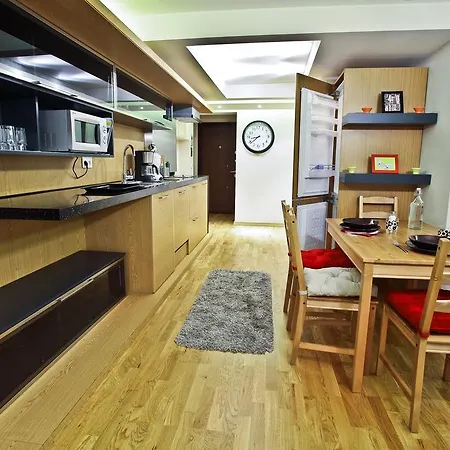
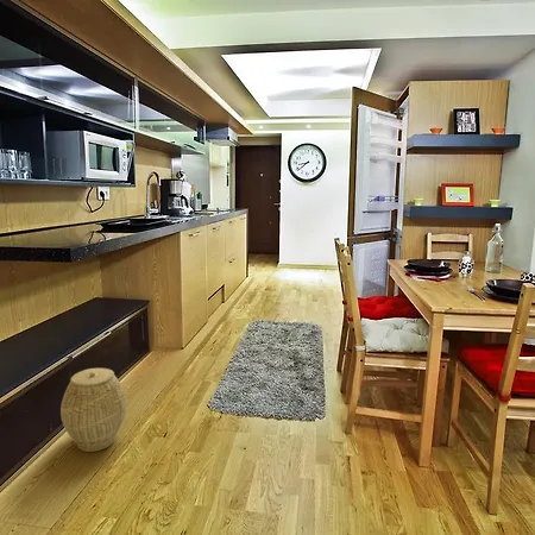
+ woven basket (94, 407)
